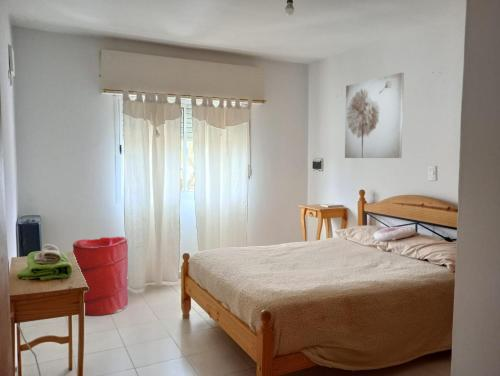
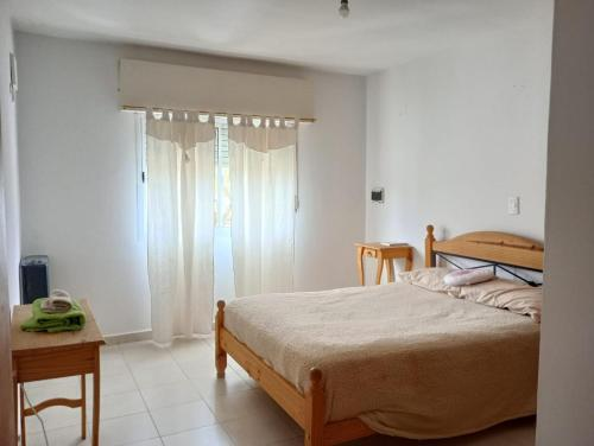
- wall art (371, 119)
- laundry hamper (101, 272)
